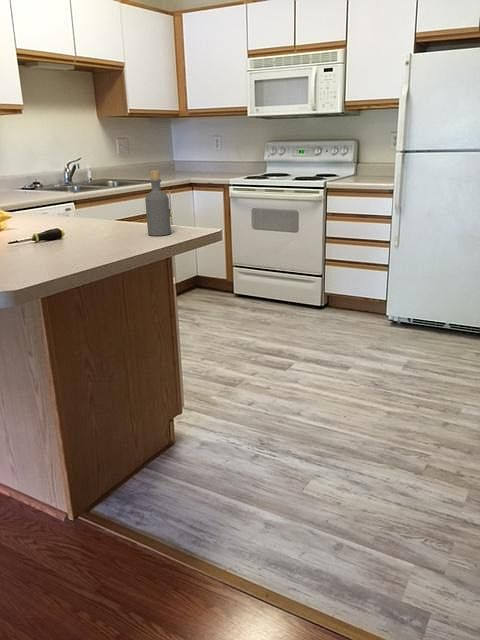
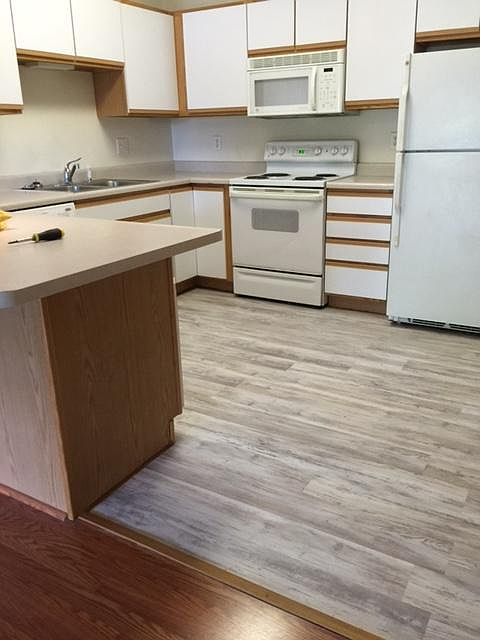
- bottle (157, 202)
